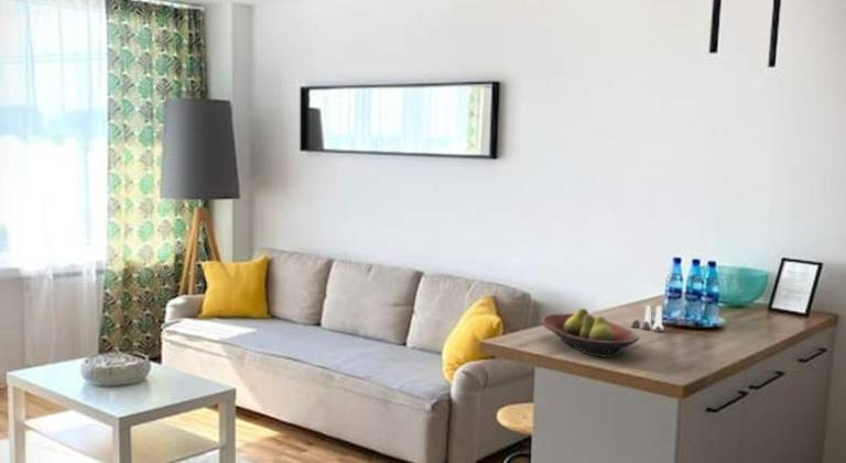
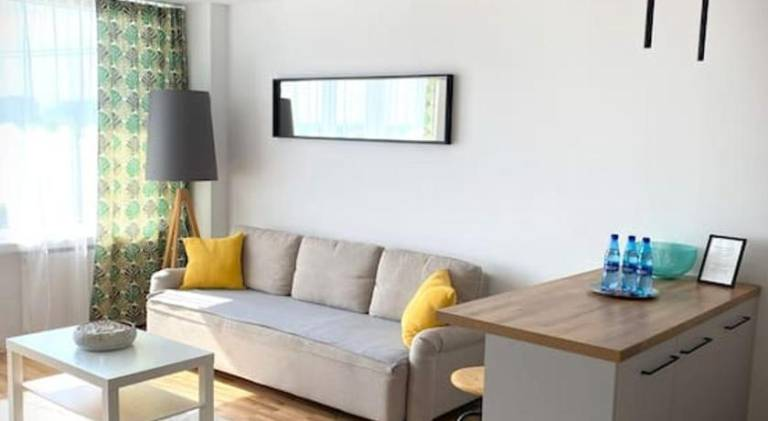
- fruit bowl (588, 329)
- salt and pepper shaker set (649, 317)
